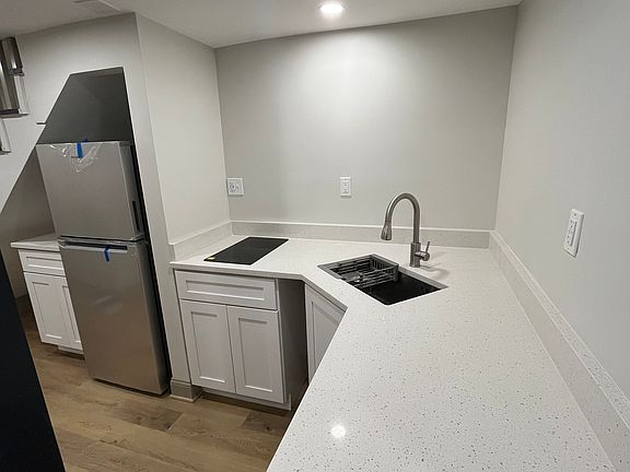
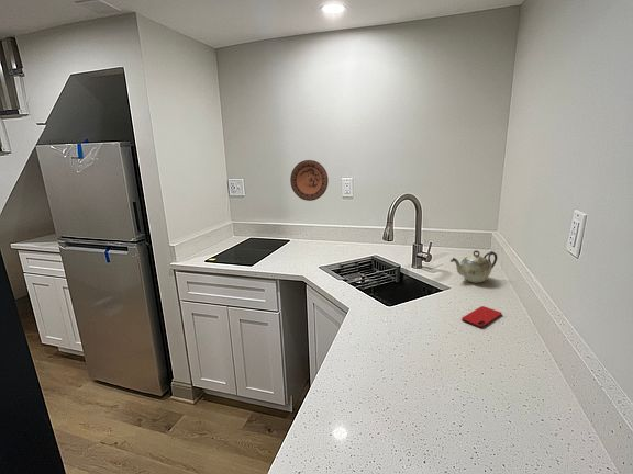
+ smartphone (481, 316)
+ decorative plate (309, 180)
+ teapot (473, 266)
